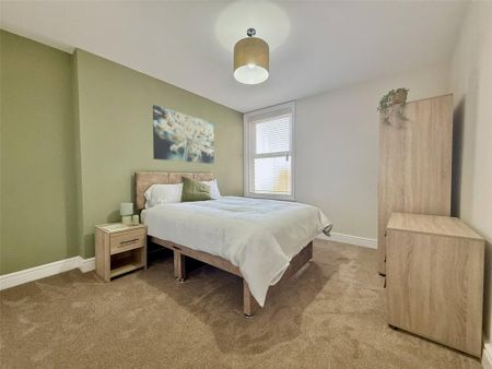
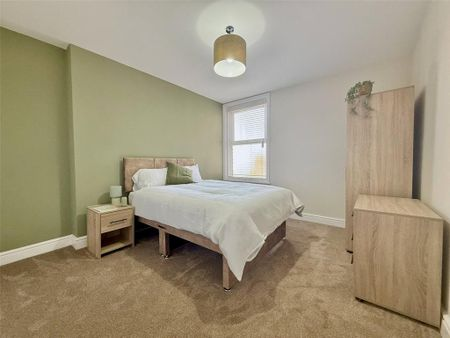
- wall art (187, 138)
